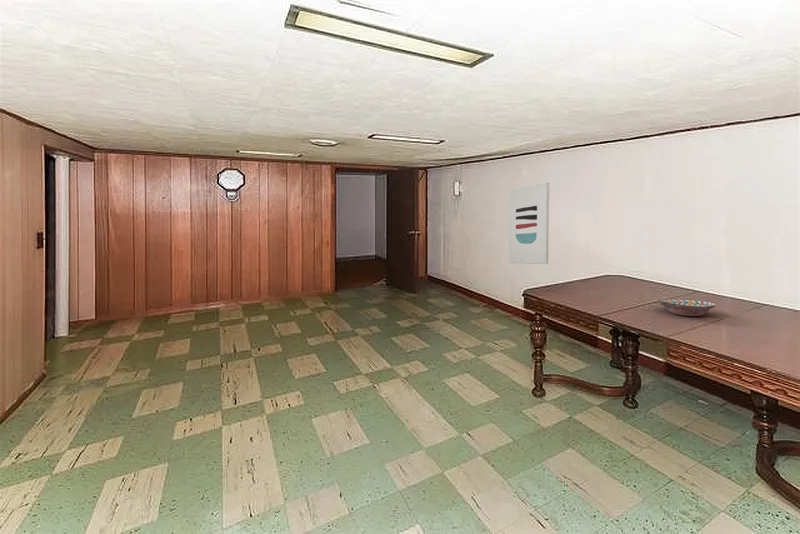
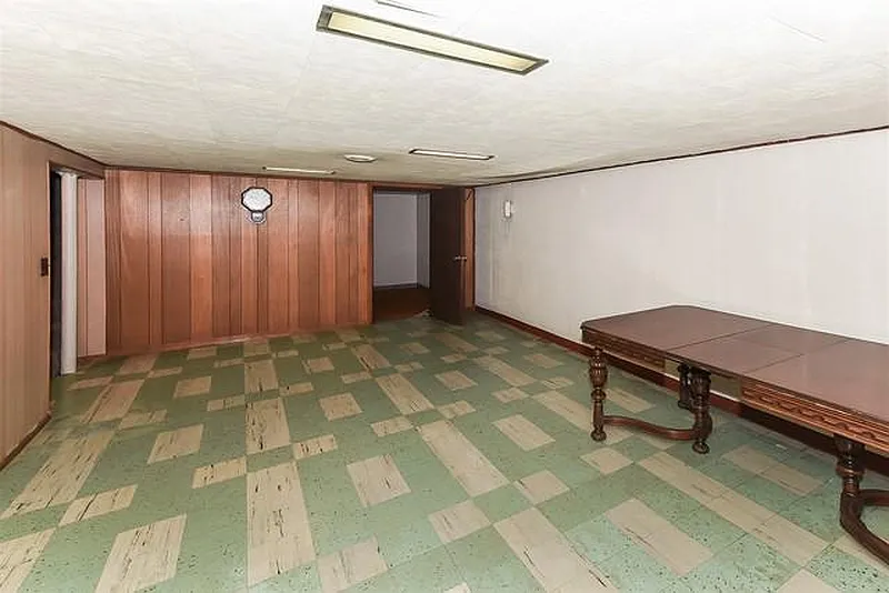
- decorative bowl (686, 308)
- wall art (527, 225)
